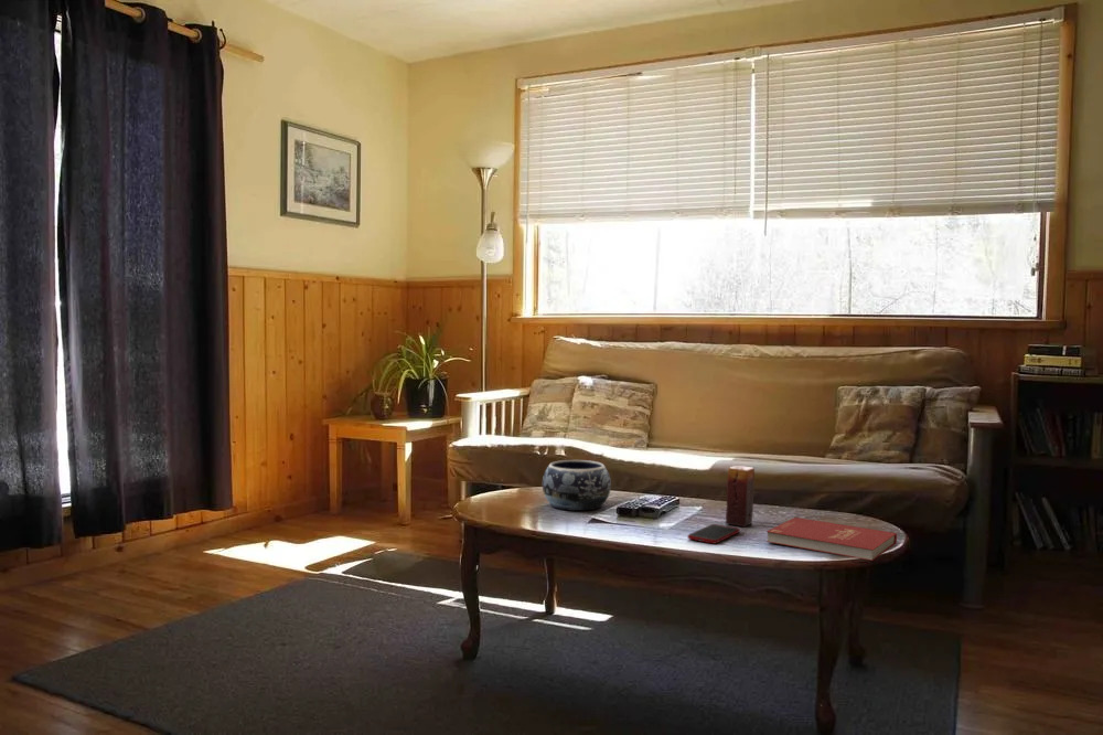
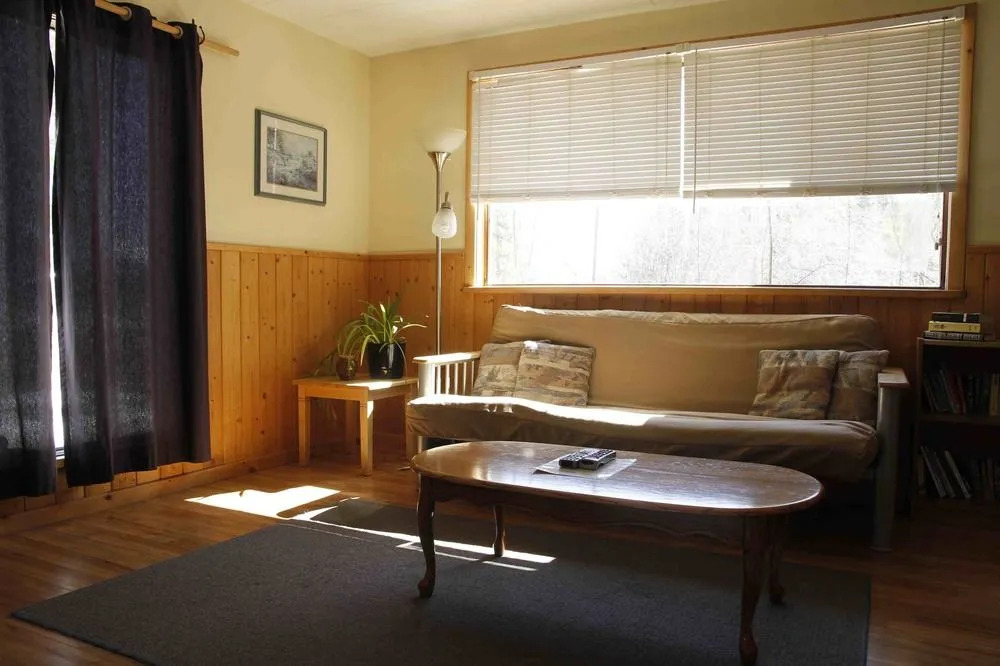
- decorative bowl (576, 484)
- cell phone (714, 533)
- candle (740, 494)
- book (831, 536)
